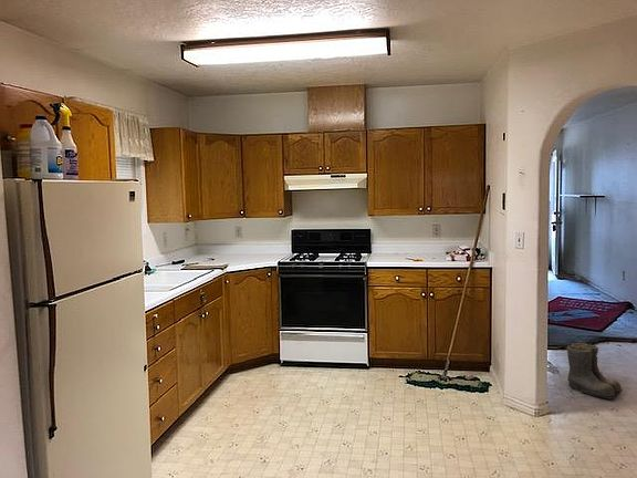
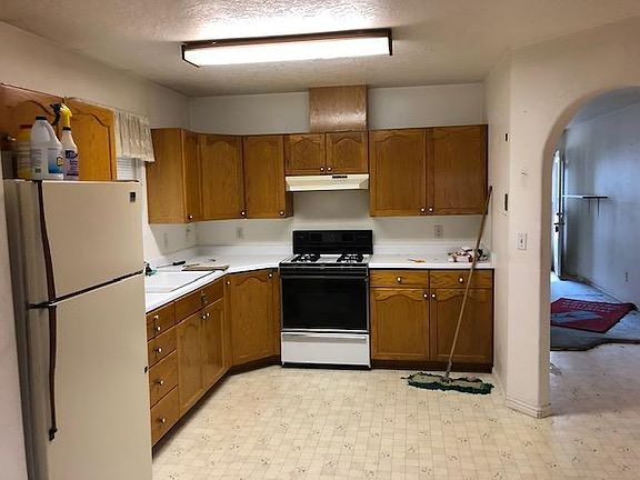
- boots (593, 368)
